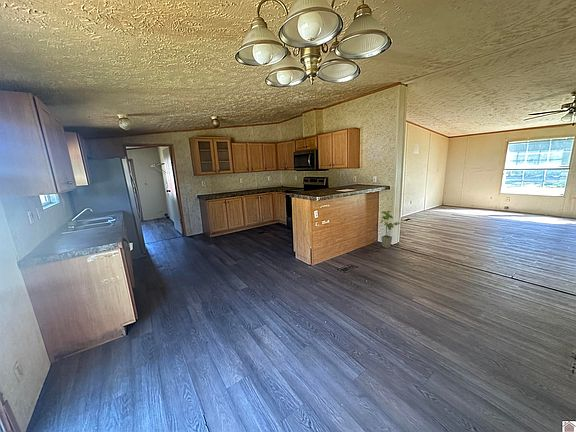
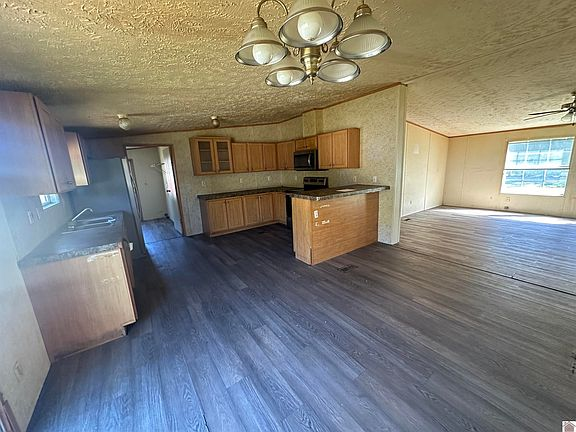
- house plant (389, 229)
